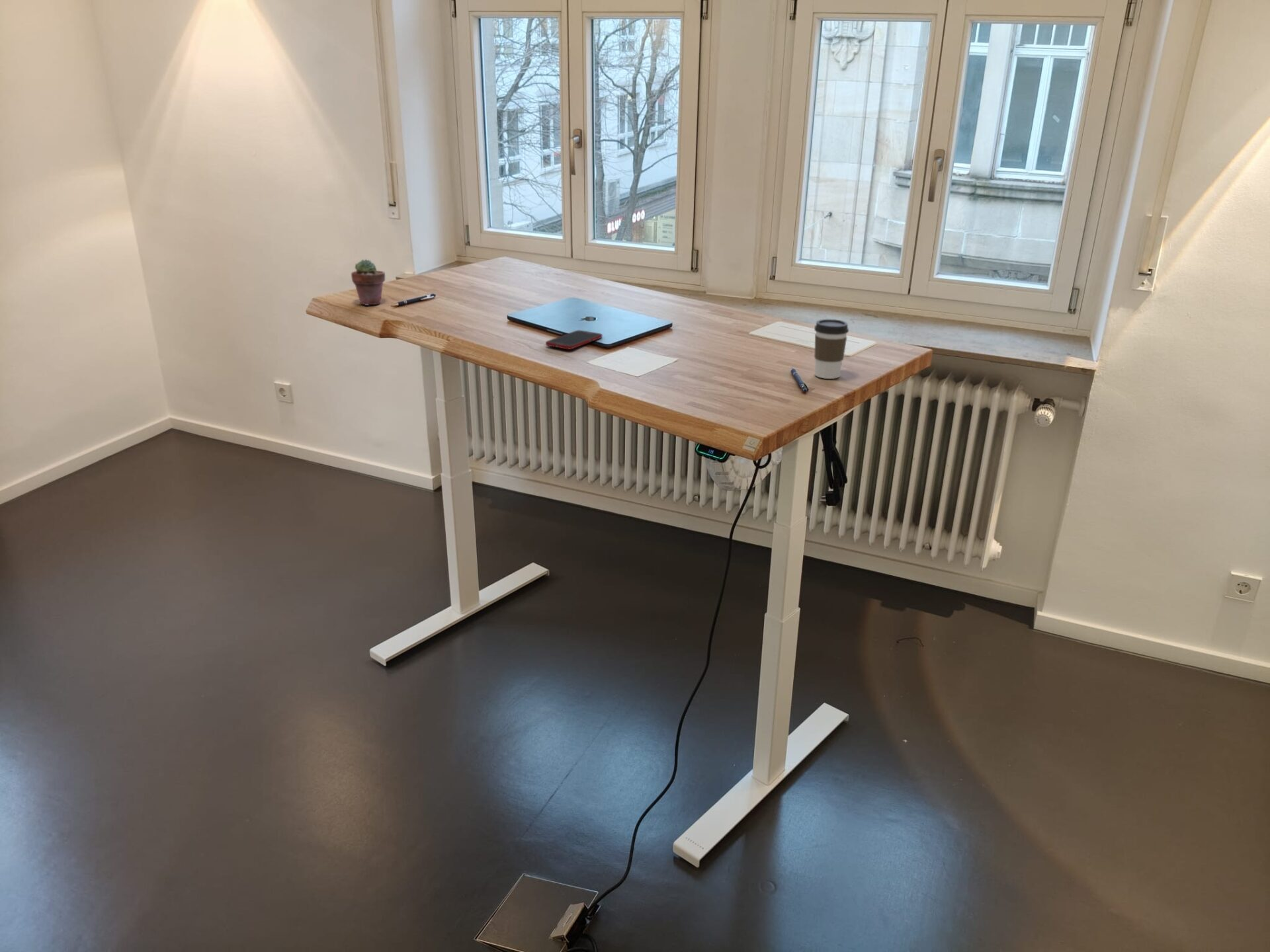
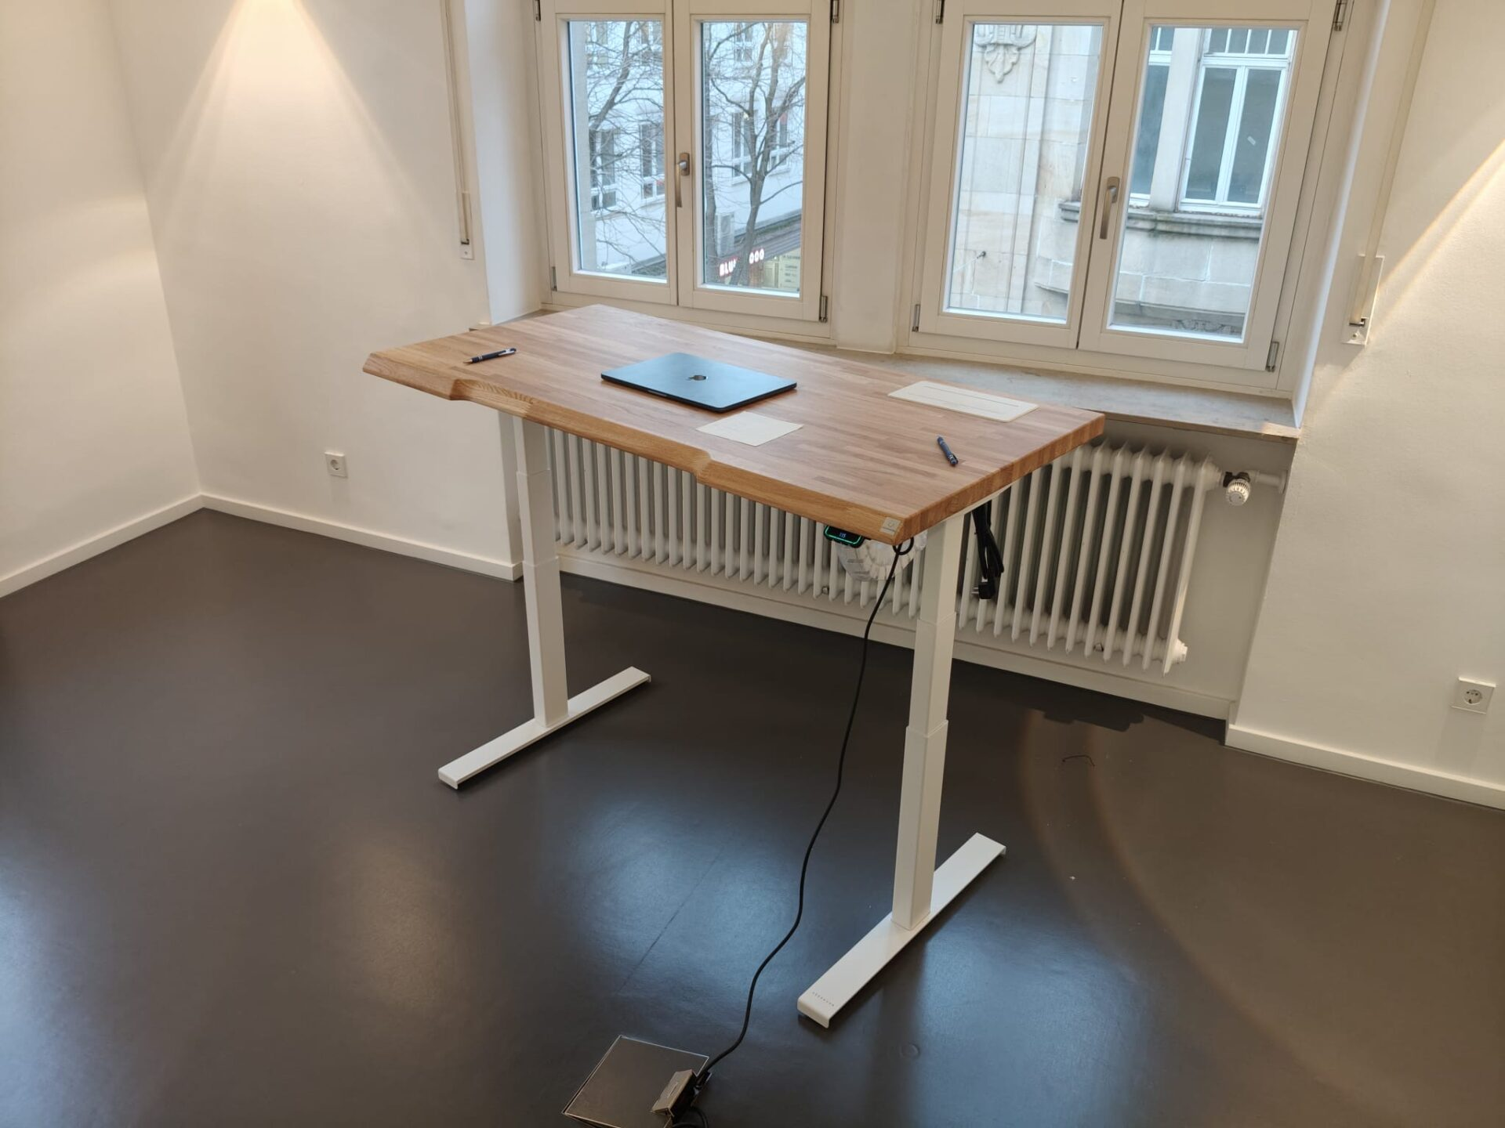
- coffee cup (829, 349)
- potted succulent (368, 281)
- cell phone (574, 339)
